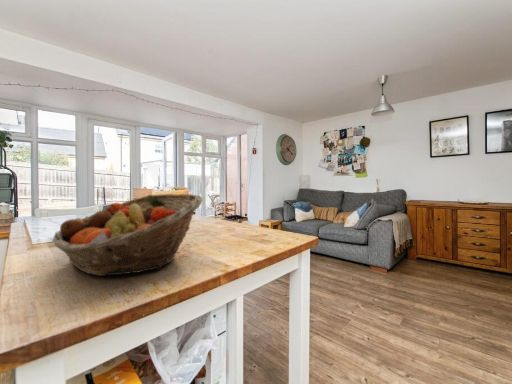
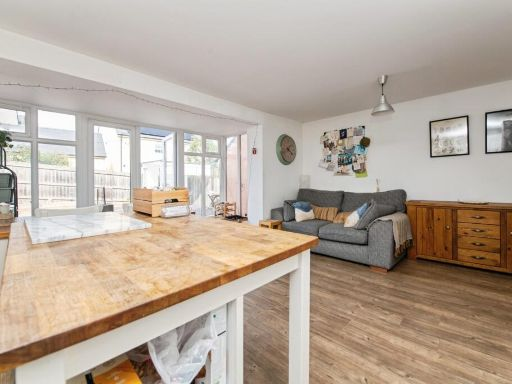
- fruit basket (133, 226)
